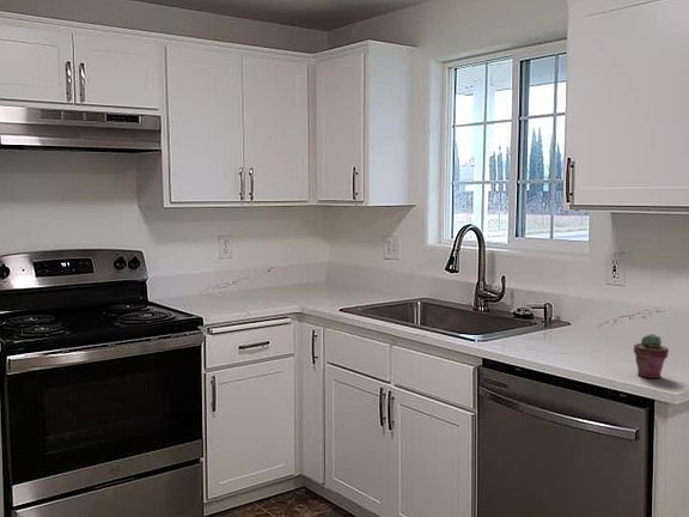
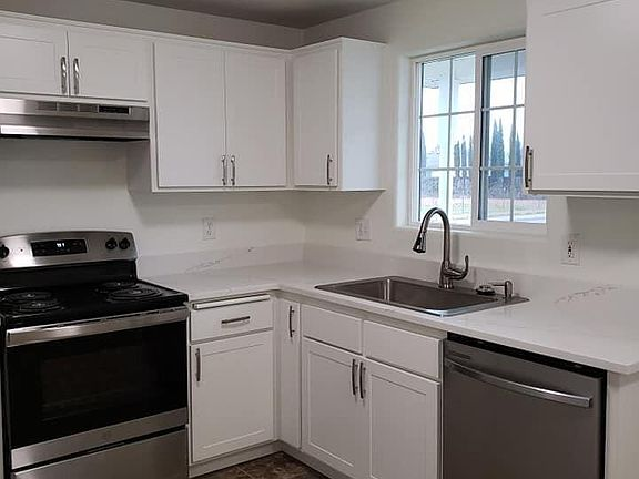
- potted succulent (650, 354)
